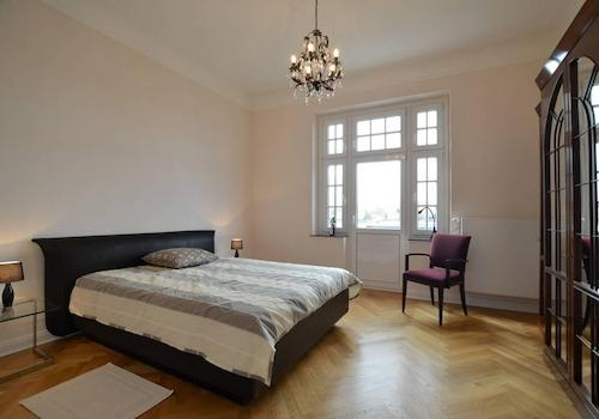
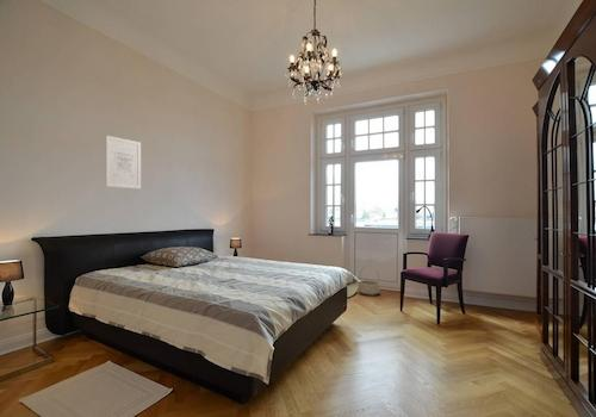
+ wall art (124, 163)
+ basket (368, 280)
